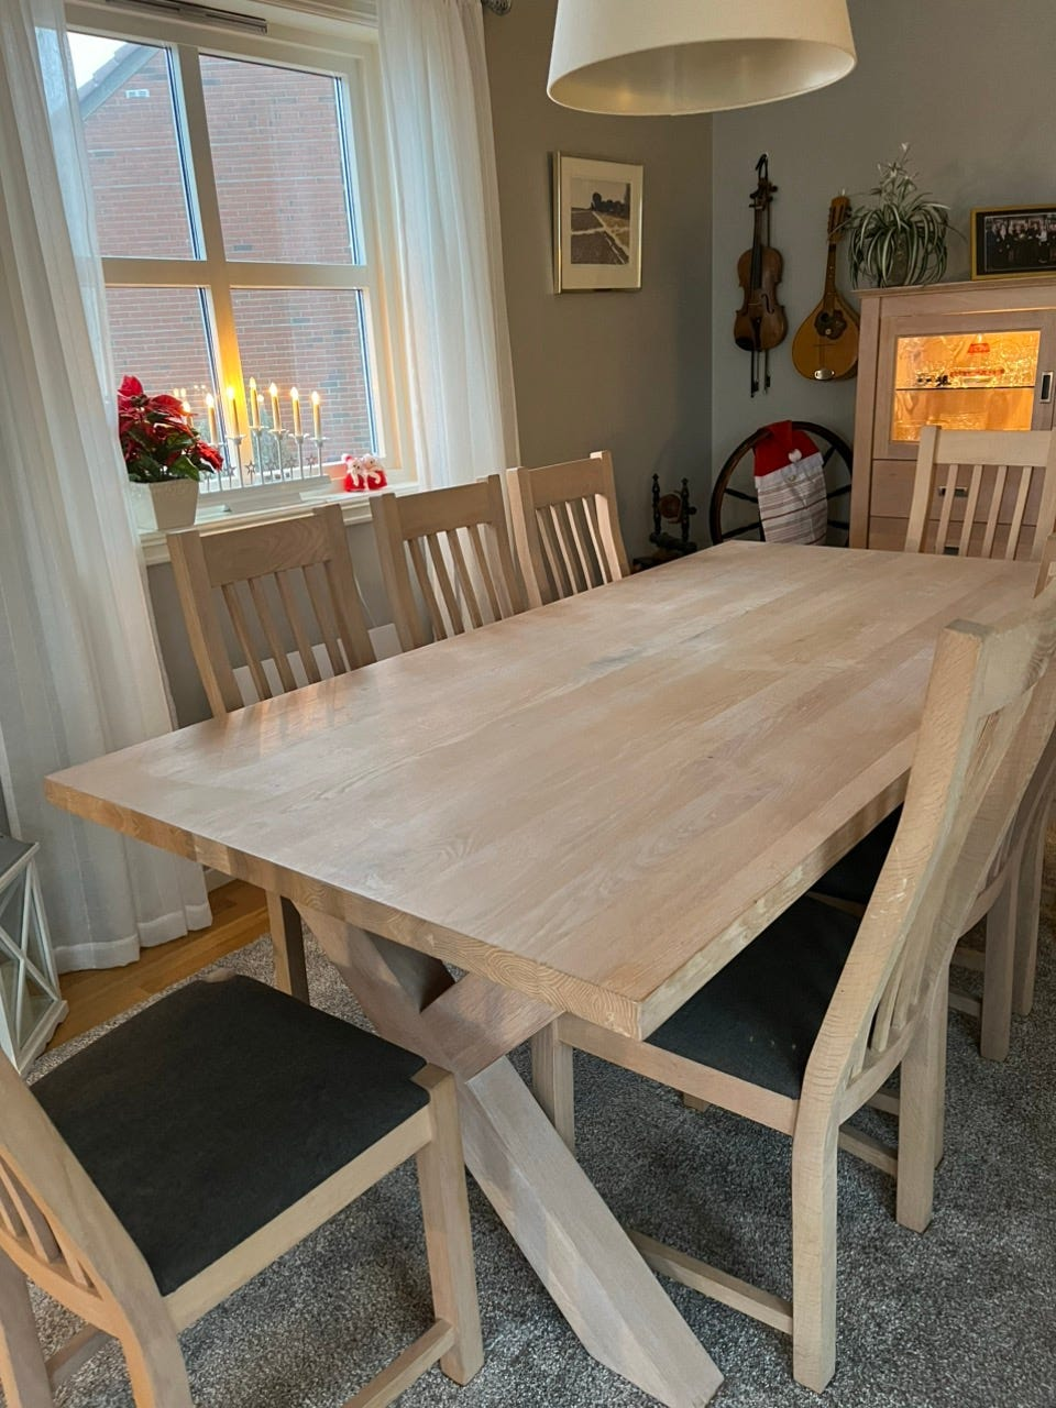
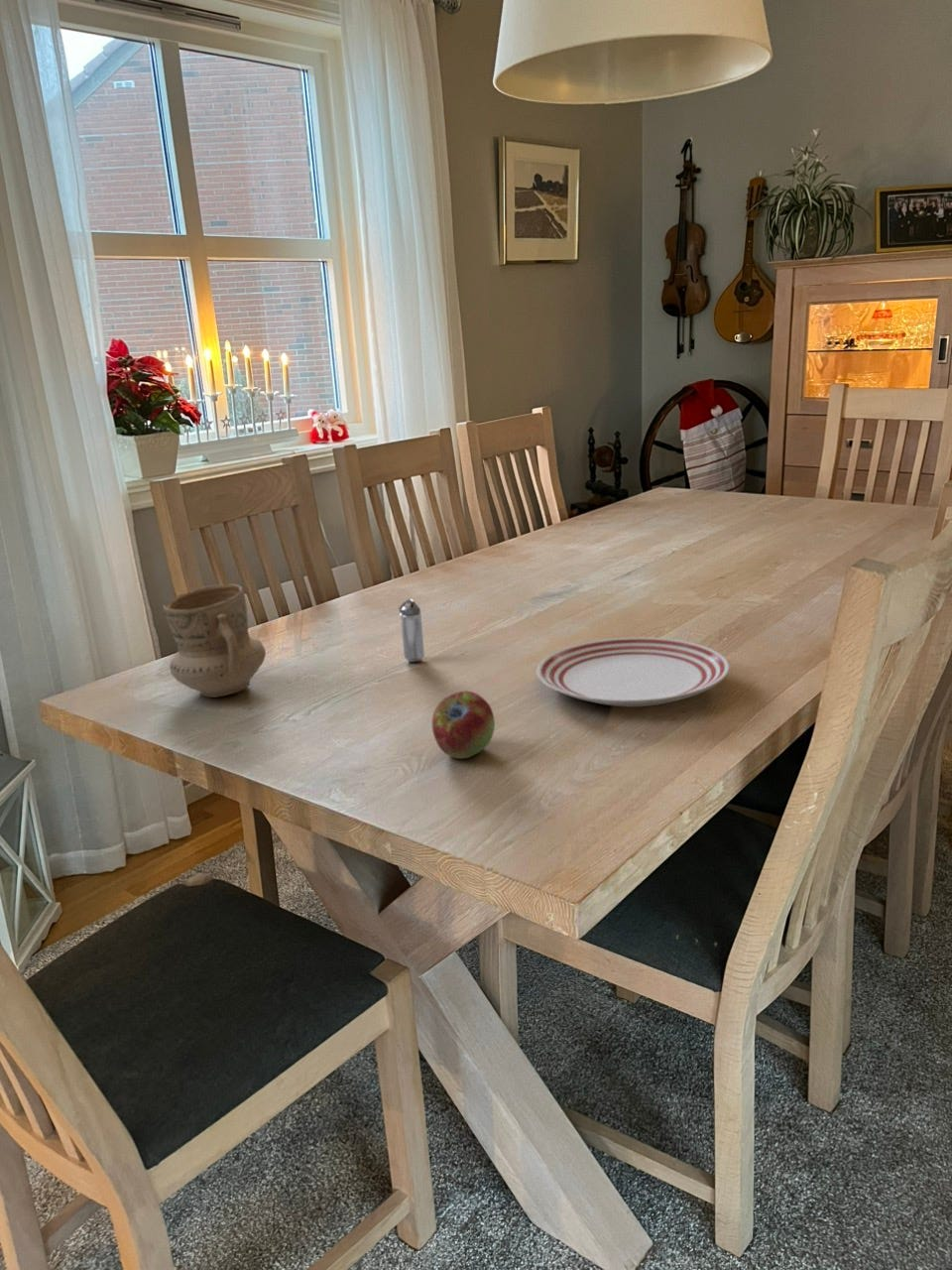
+ dinner plate (632, 674)
+ shaker (412, 630)
+ fruit (463, 723)
+ mug (213, 641)
